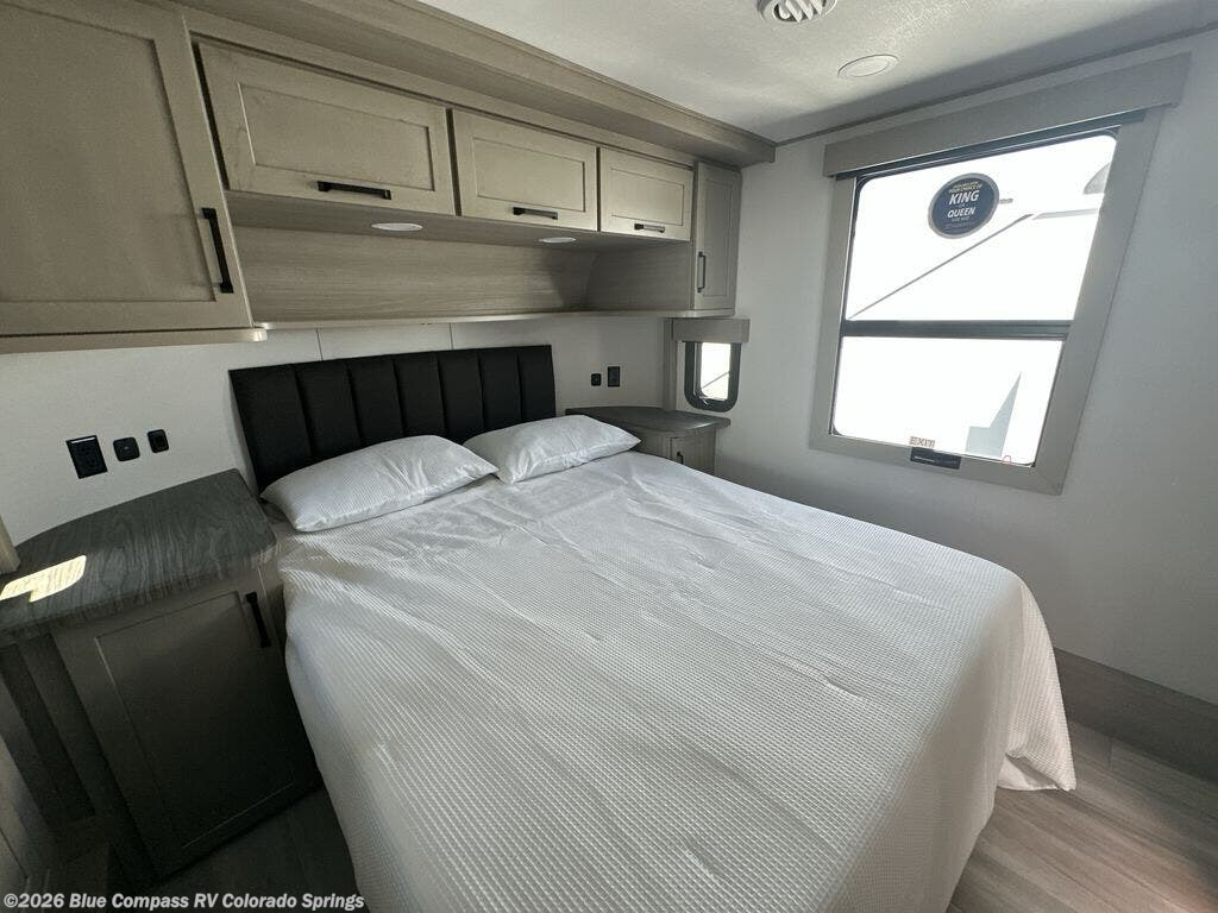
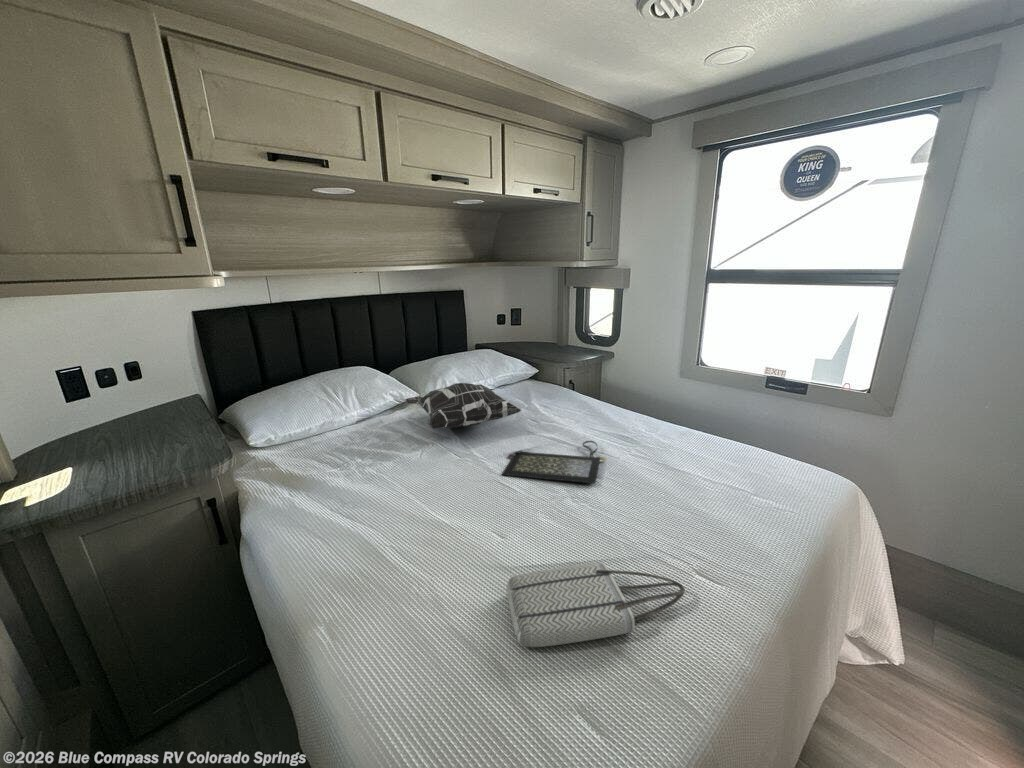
+ decorative pillow (460, 404)
+ clutch bag (557, 465)
+ tote bag (598, 596)
